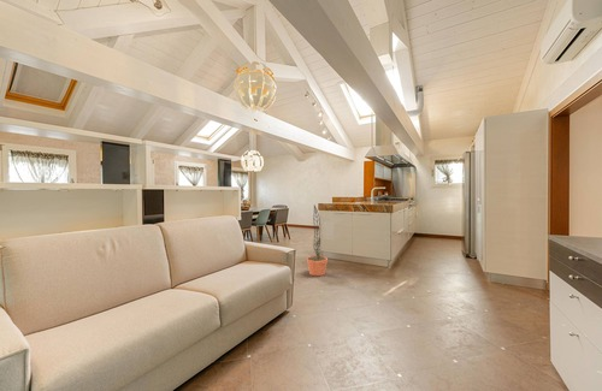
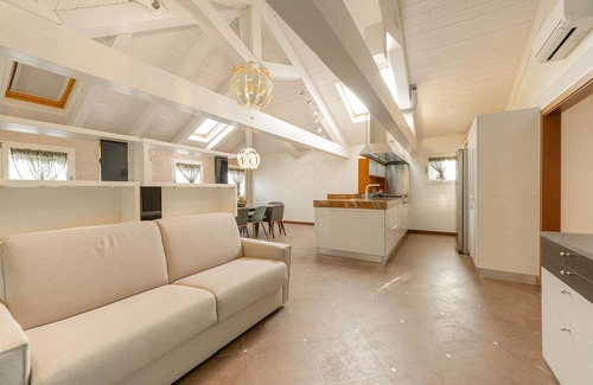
- decorative plant (317, 238)
